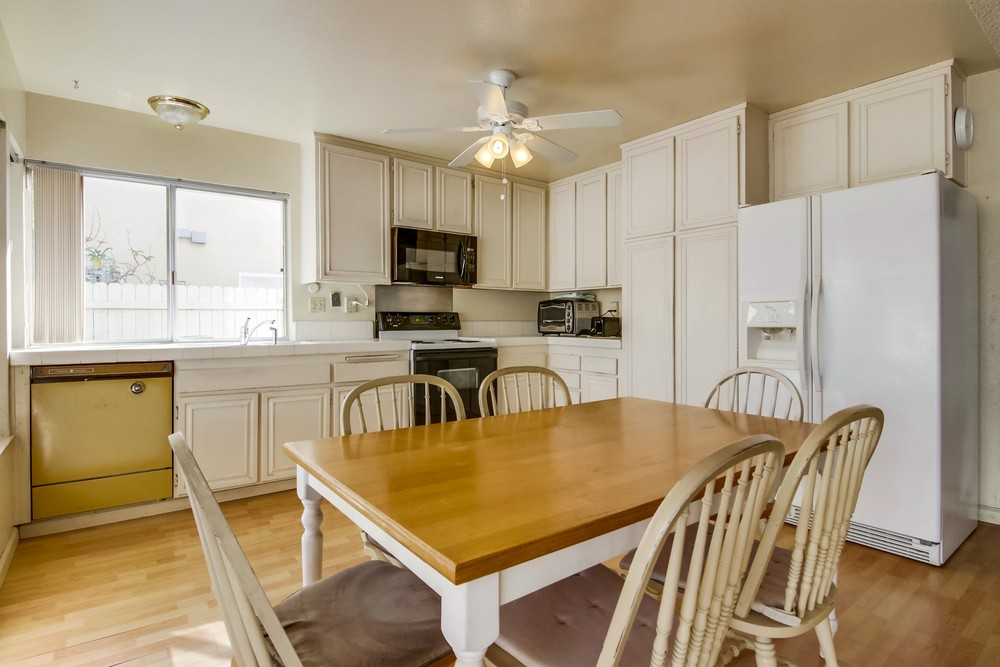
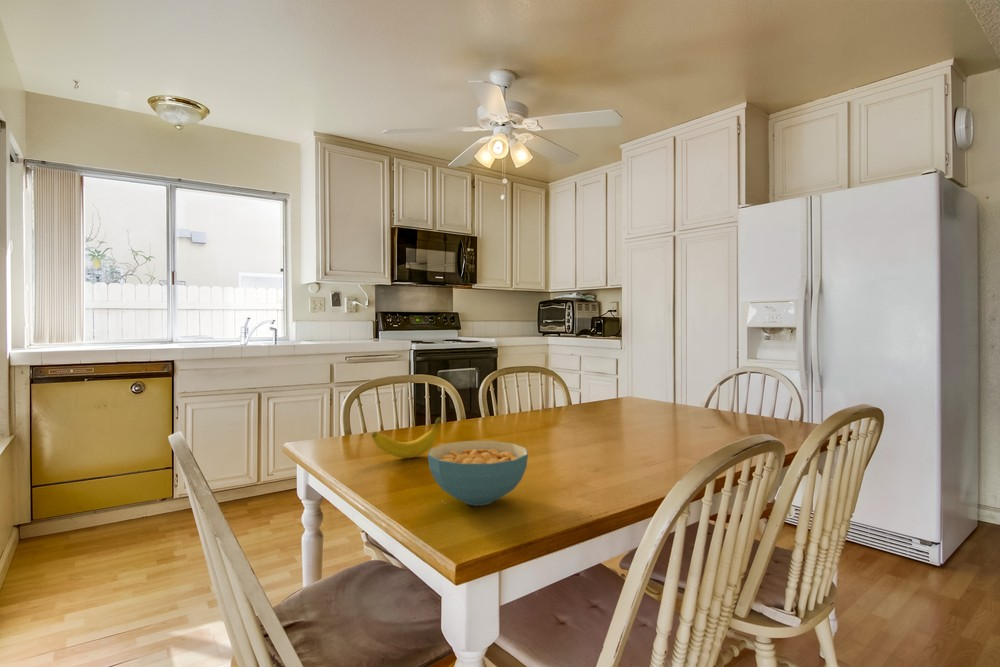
+ banana (408, 442)
+ cereal bowl (478, 475)
